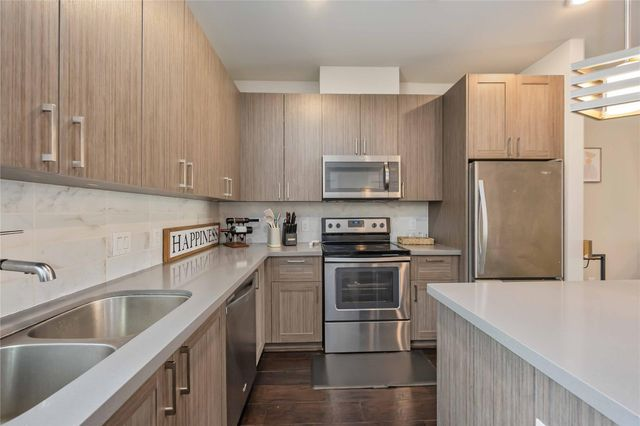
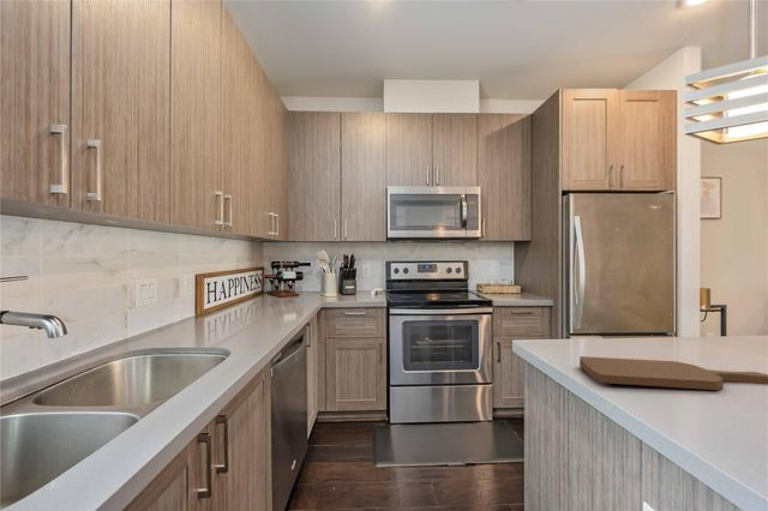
+ cutting board (673, 373)
